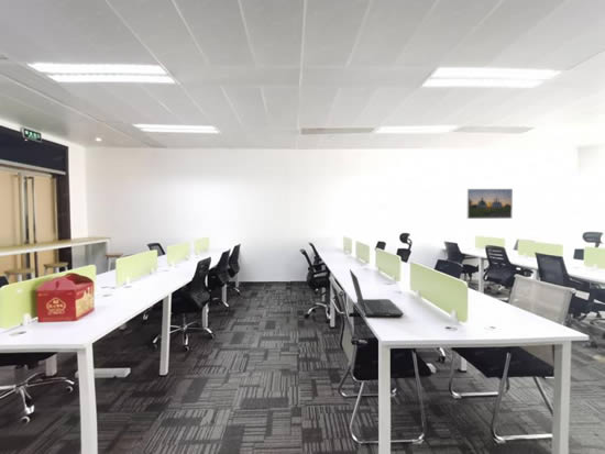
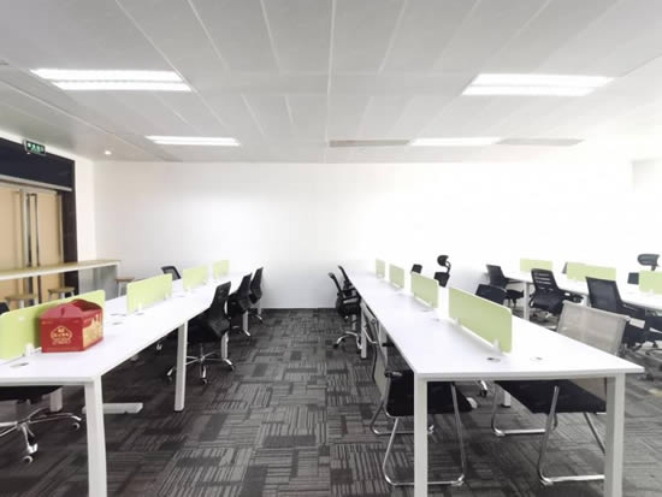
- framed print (490, 203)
- laptop computer (374, 299)
